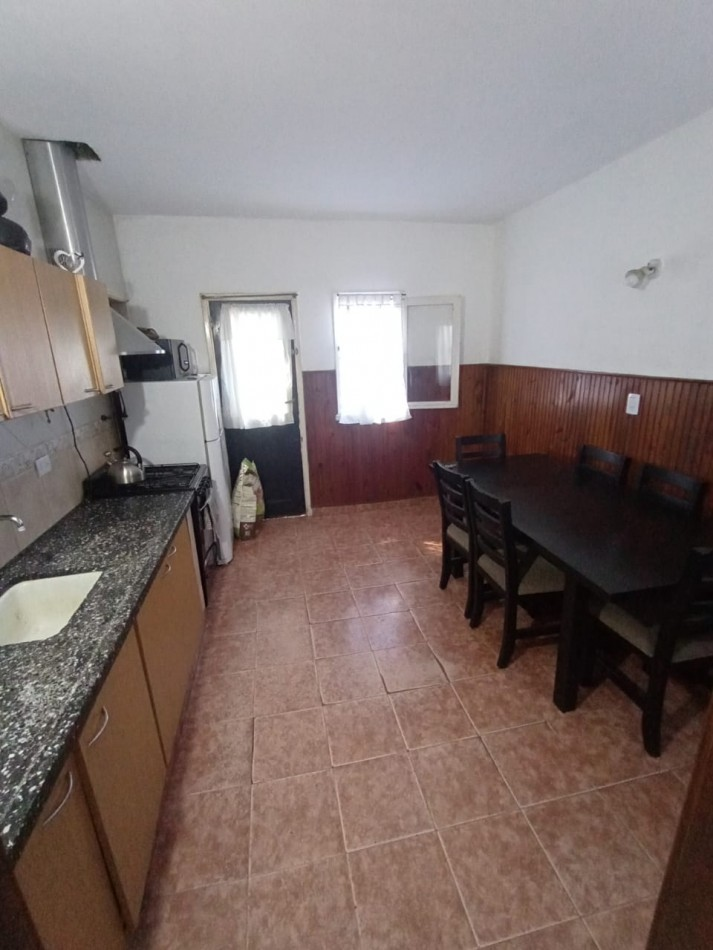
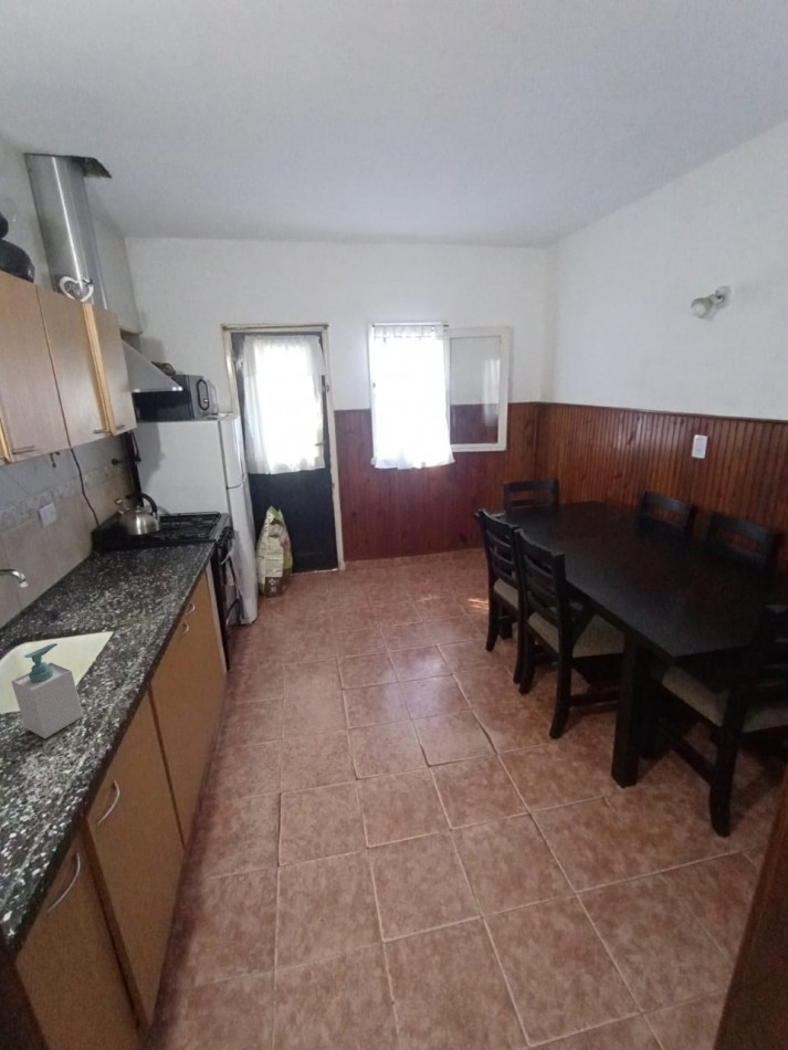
+ soap bottle (45, 687)
